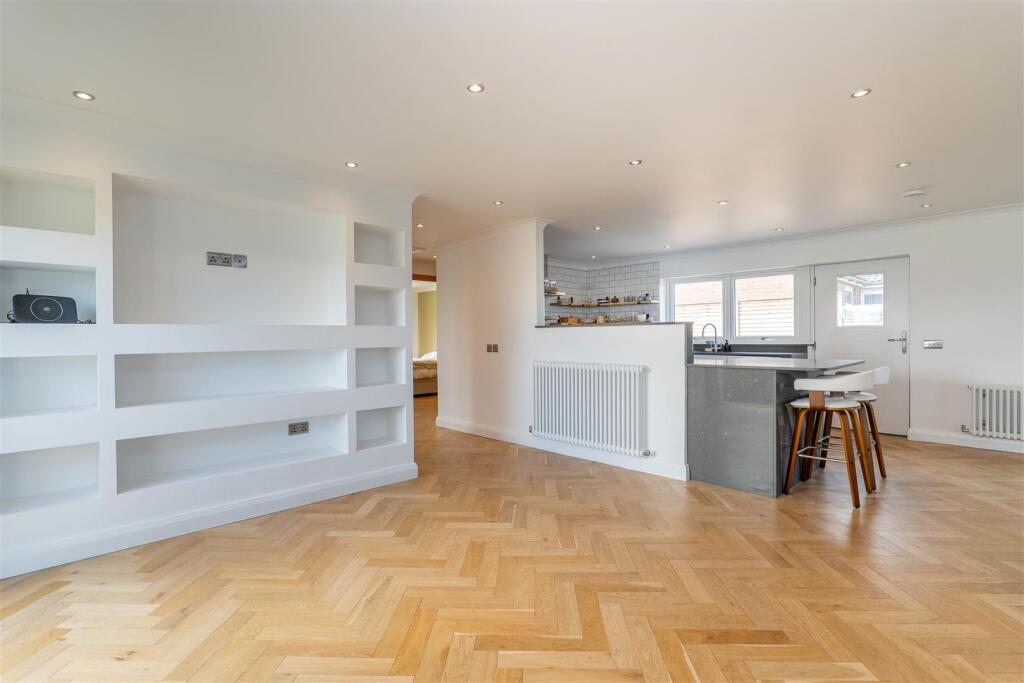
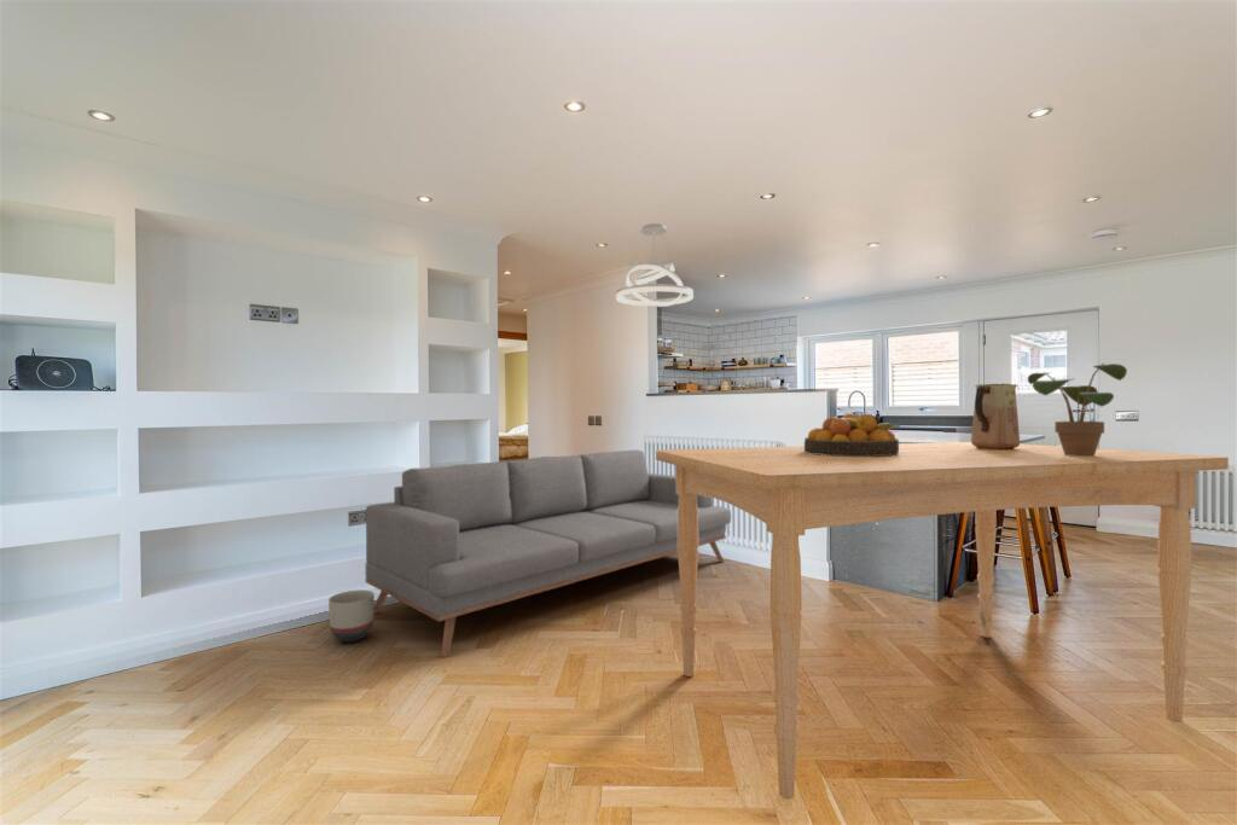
+ vase (993, 416)
+ potted plant (1078, 408)
+ fruit bowl (849, 432)
+ pendant light (654, 265)
+ dining table (907, 517)
+ planter (352, 617)
+ sofa (571, 521)
